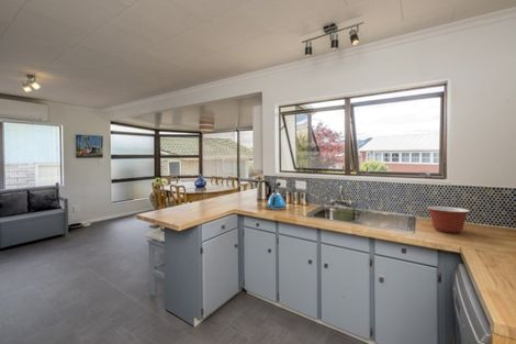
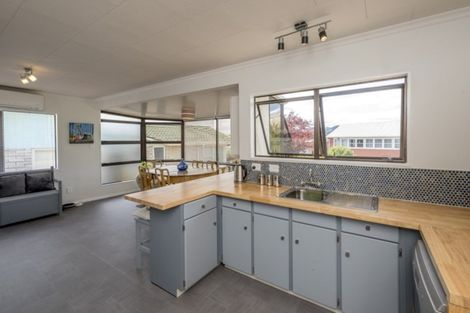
- mixing bowl (447, 219)
- kettle (276, 196)
